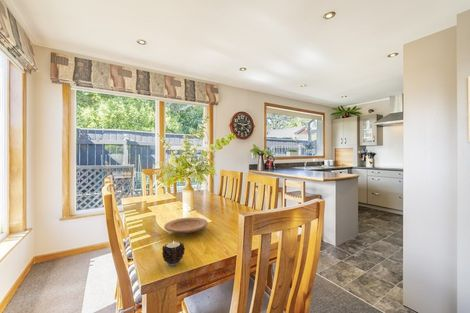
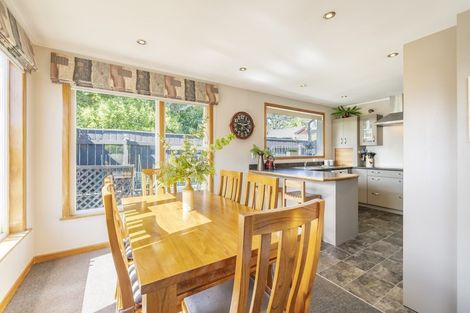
- plate (186, 226)
- candle (173, 251)
